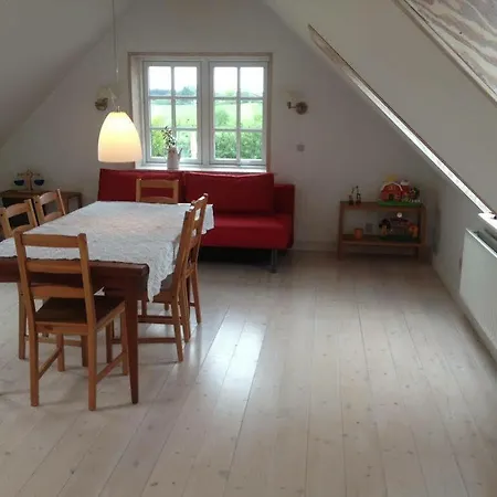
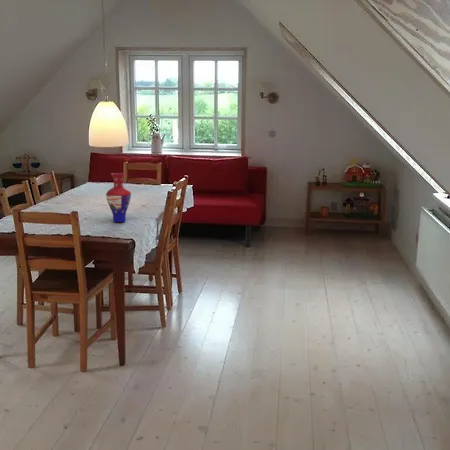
+ vase (118, 197)
